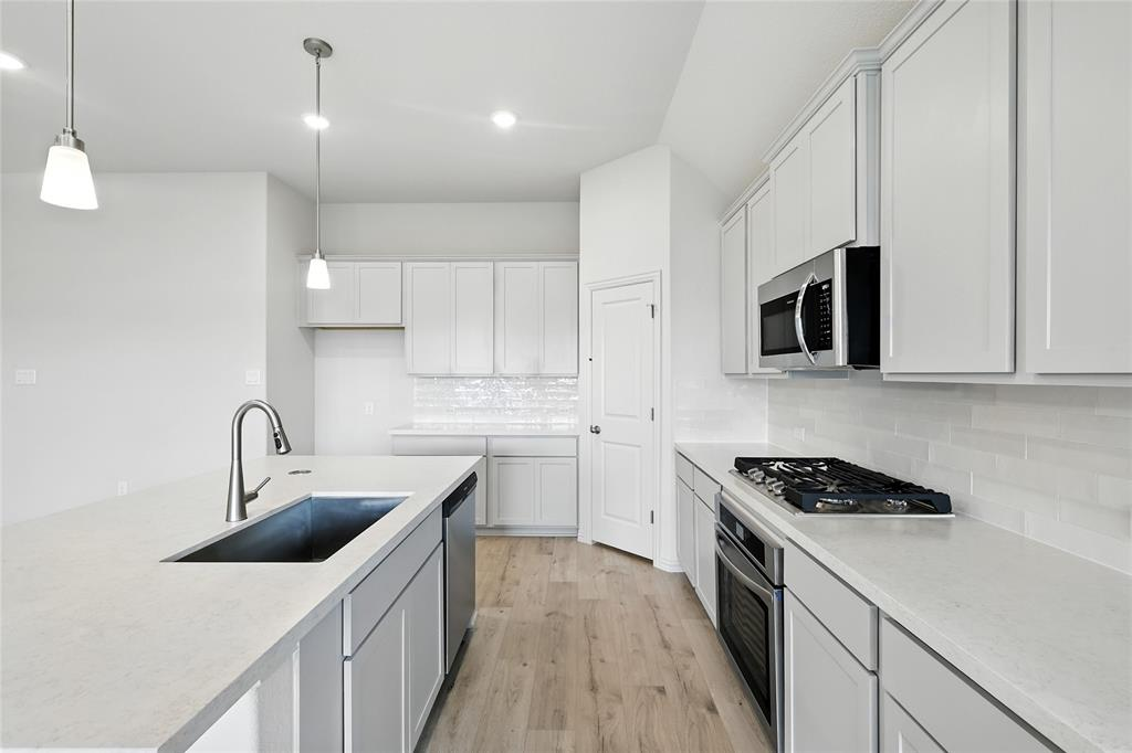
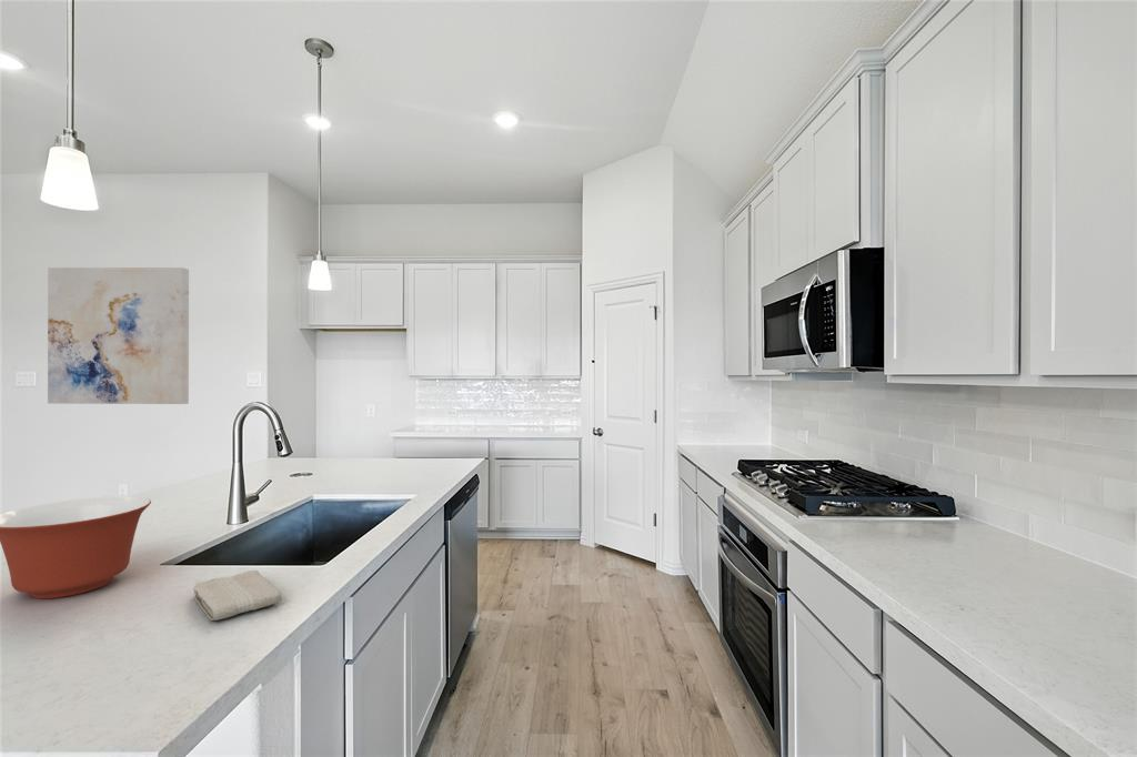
+ washcloth (235, 592)
+ mixing bowl (73, 547)
+ wall art (118, 335)
